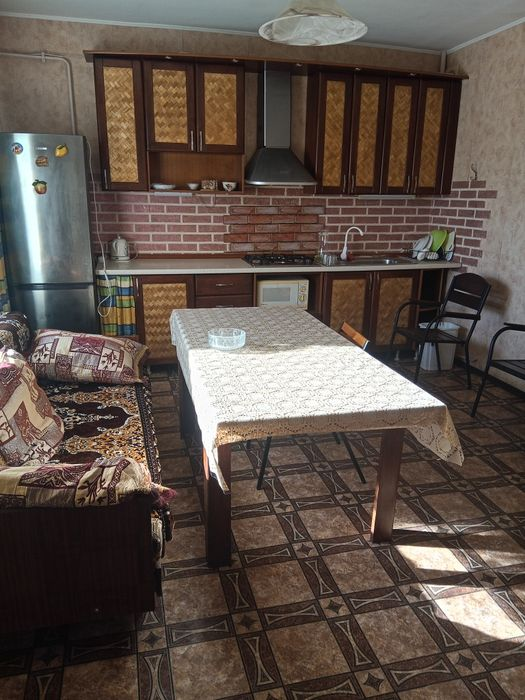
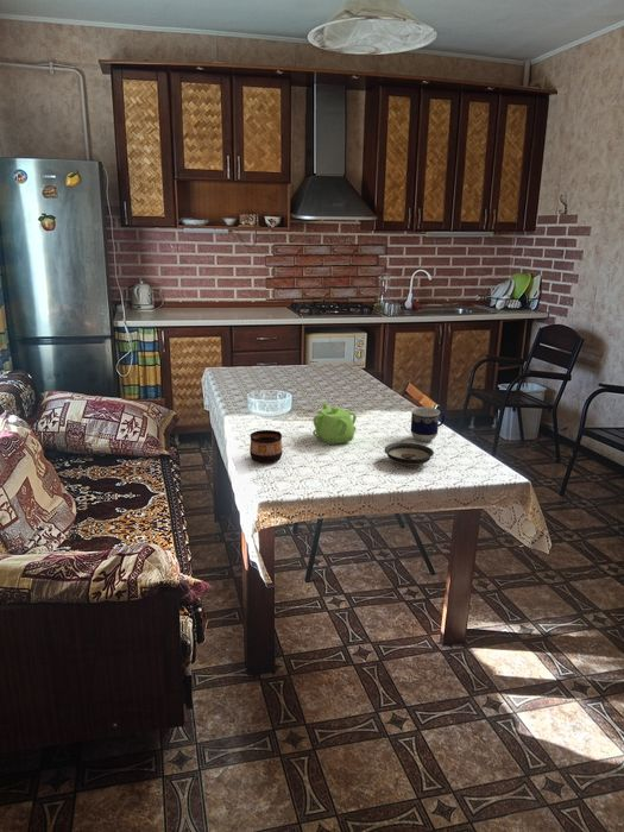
+ teapot (333, 422)
+ cup (428, 424)
+ cup (267, 447)
+ saucer (408, 455)
